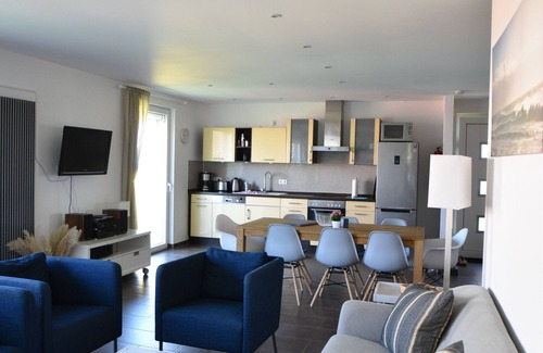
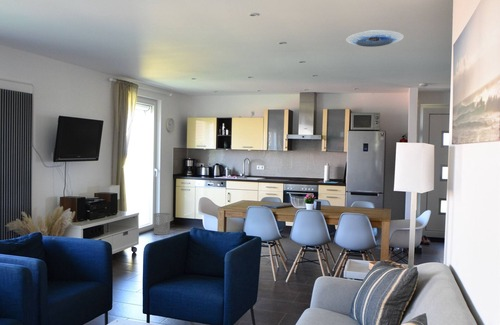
+ waste bin (161, 223)
+ dome light (374, 37)
